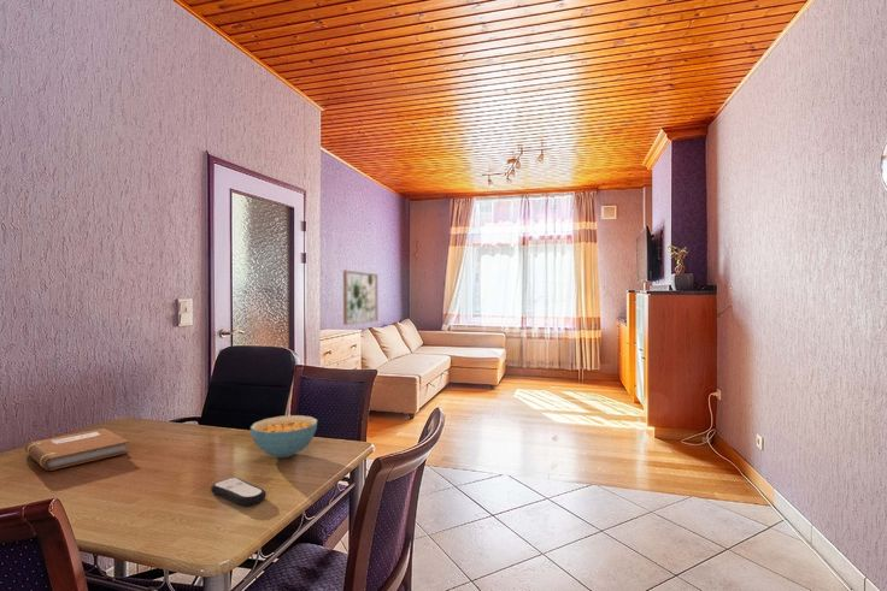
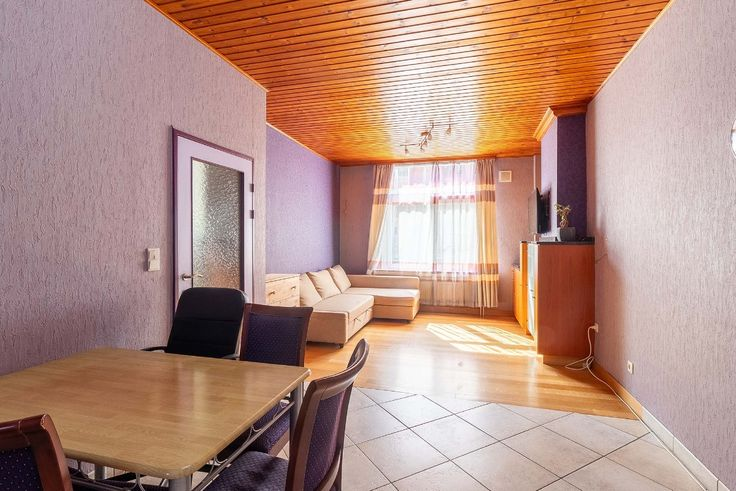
- cereal bowl (284, 438)
- notebook (76, 447)
- remote control (239, 490)
- wall art (362, 297)
